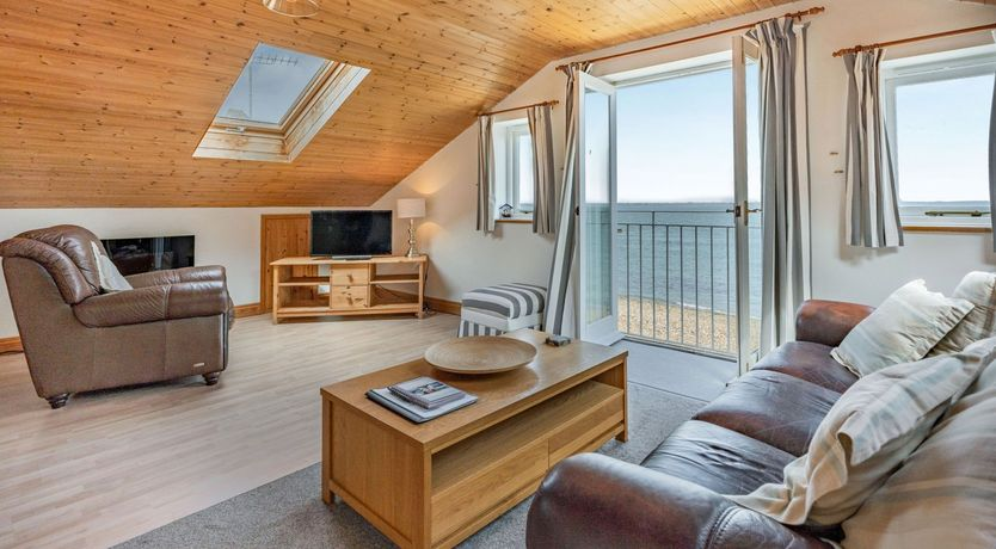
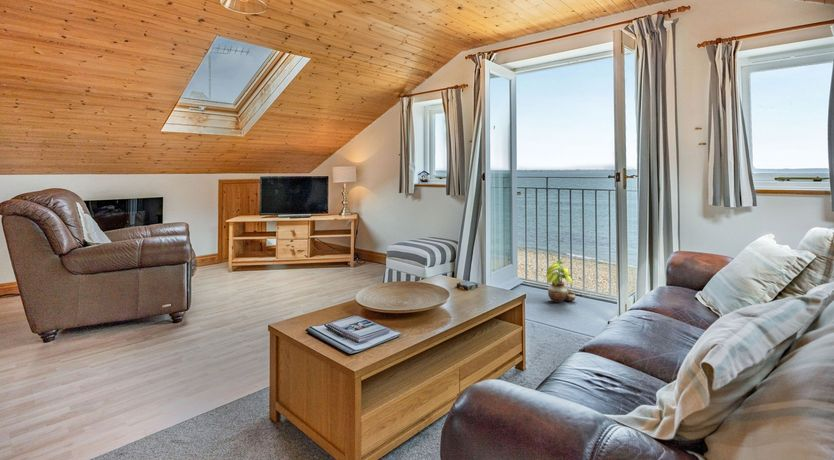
+ potted plant (560, 281)
